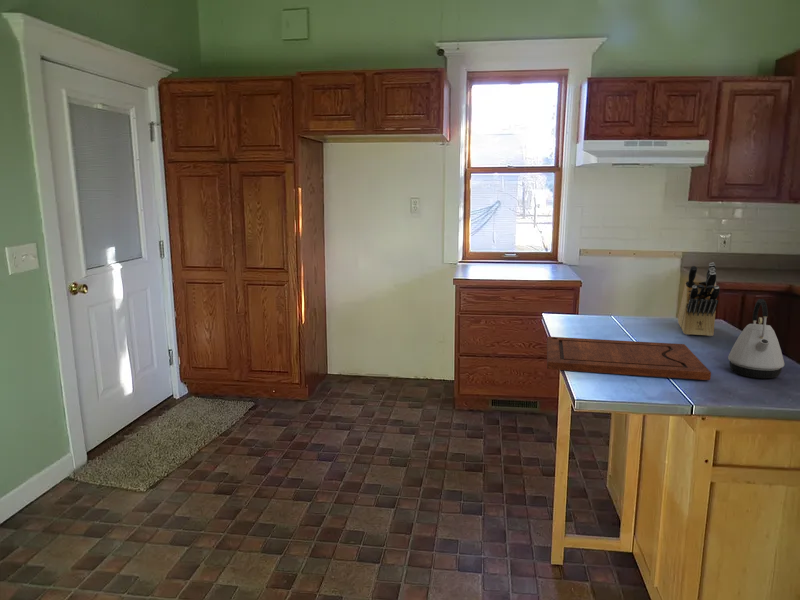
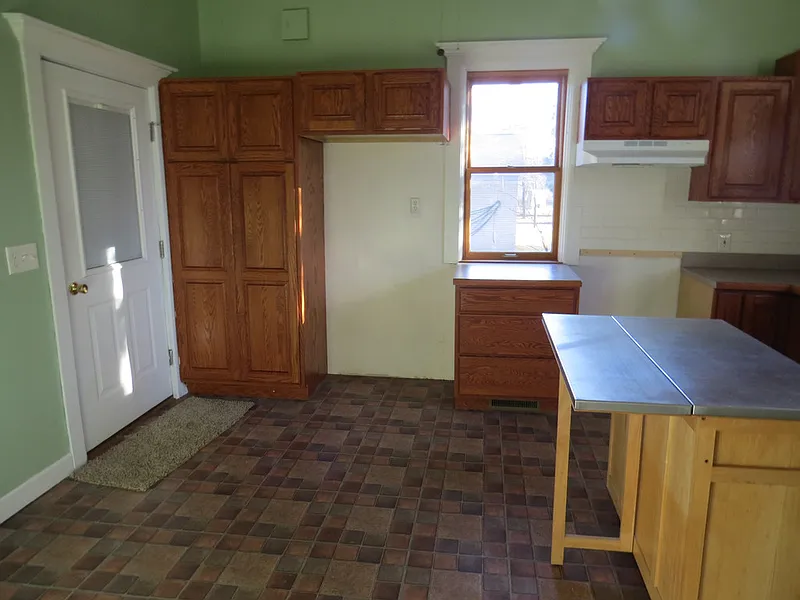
- cutting board (619, 355)
- knife block (698, 296)
- kettle (758, 336)
